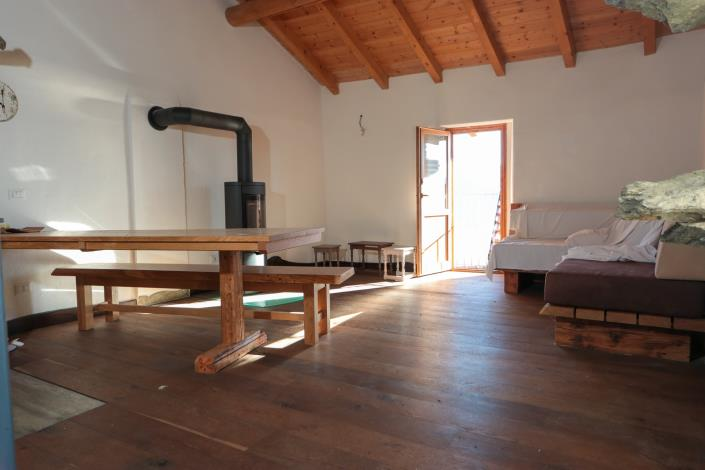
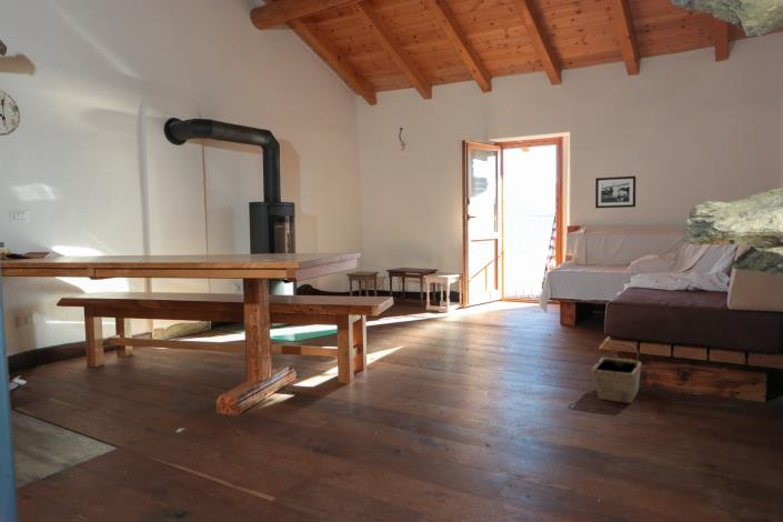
+ picture frame (615, 192)
+ basket (616, 368)
